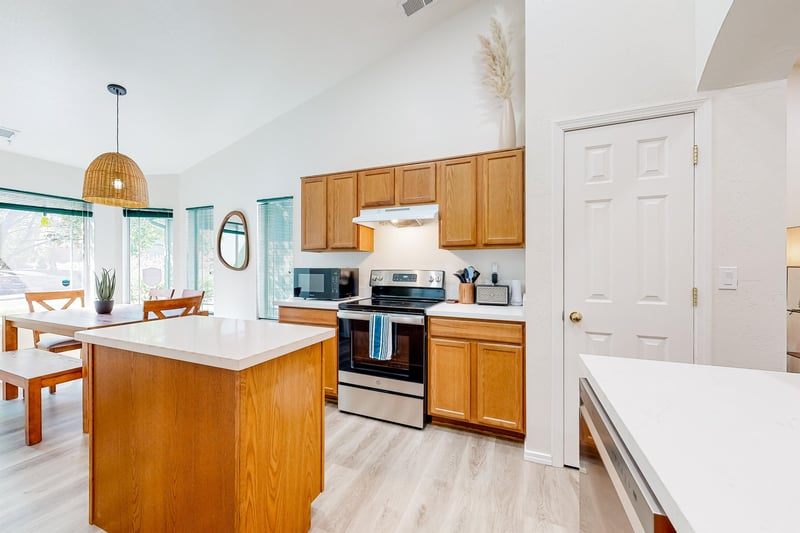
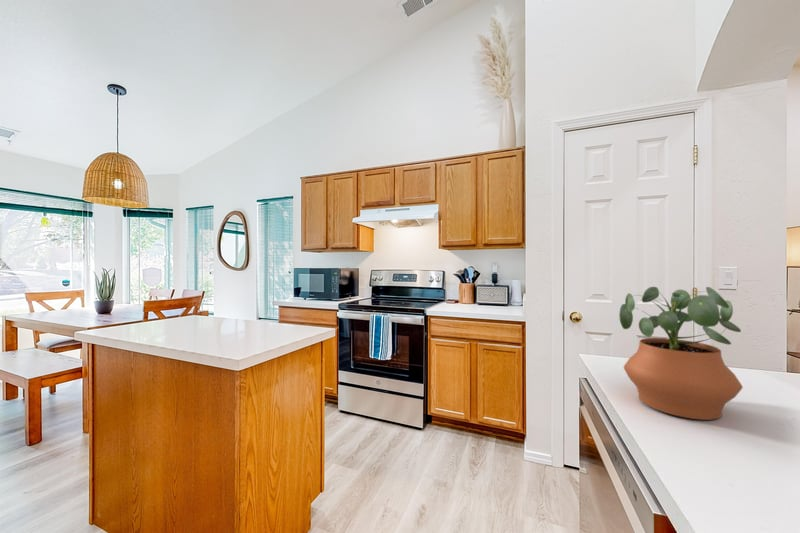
+ potted plant (678, 343)
